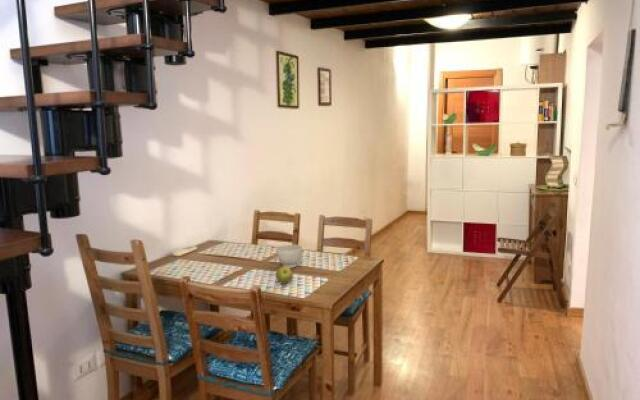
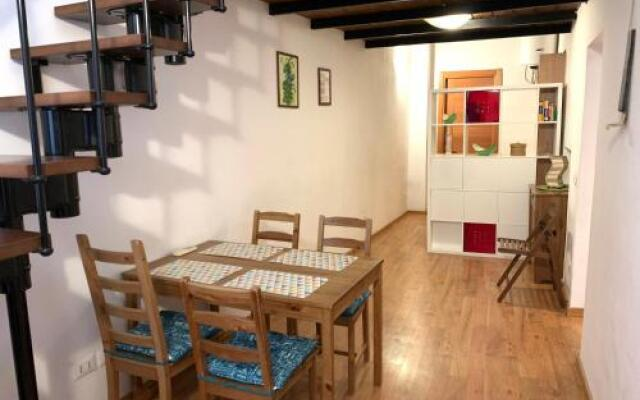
- apple (284, 275)
- bowl (289, 256)
